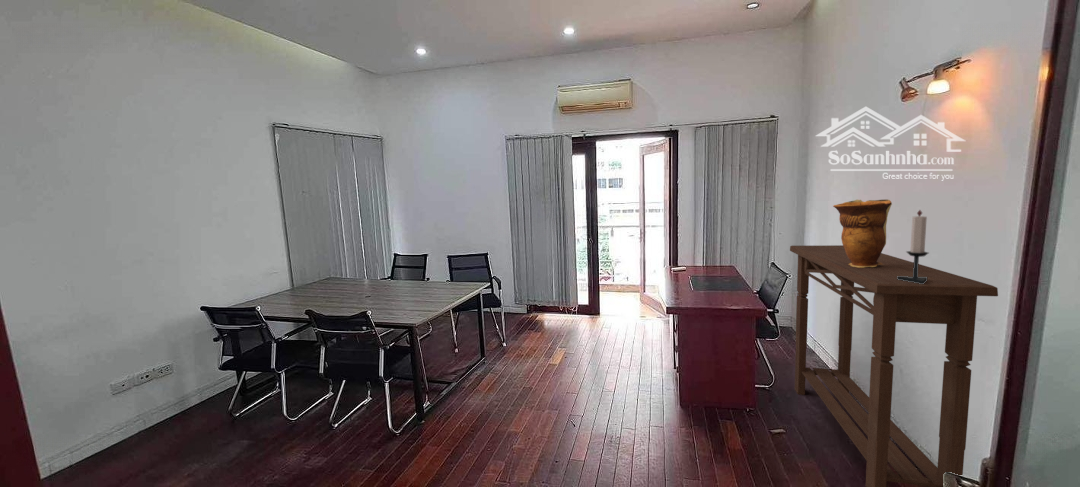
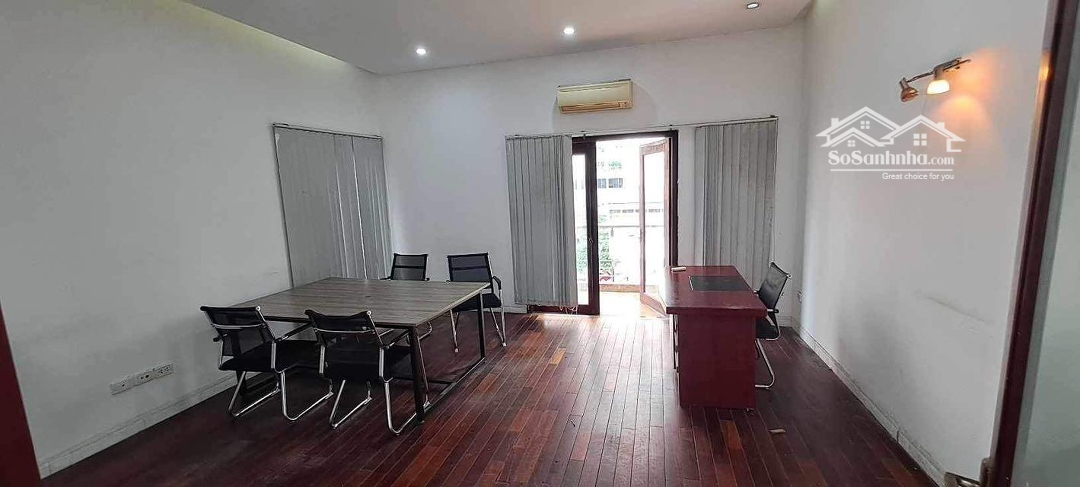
- candle holder (920, 245)
- decorative vase (867, 233)
- console table (850, 352)
